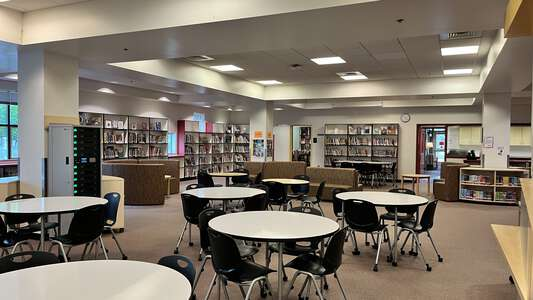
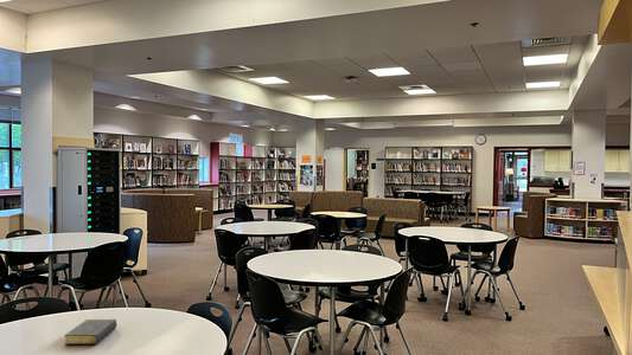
+ bible (94, 329)
